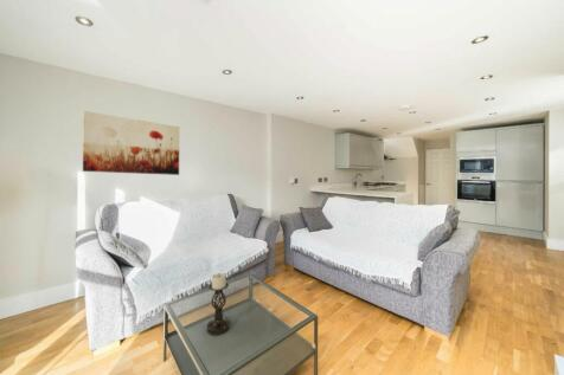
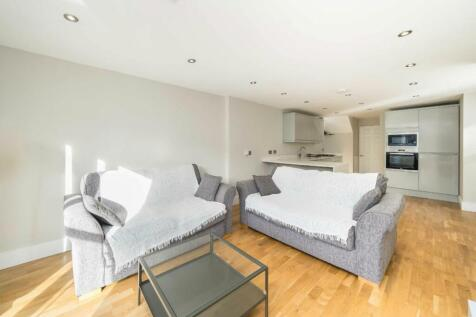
- candle holder (219, 299)
- wall art (136, 146)
